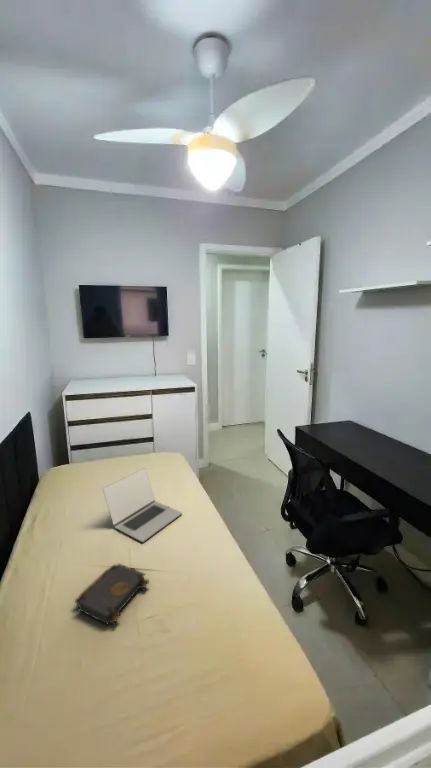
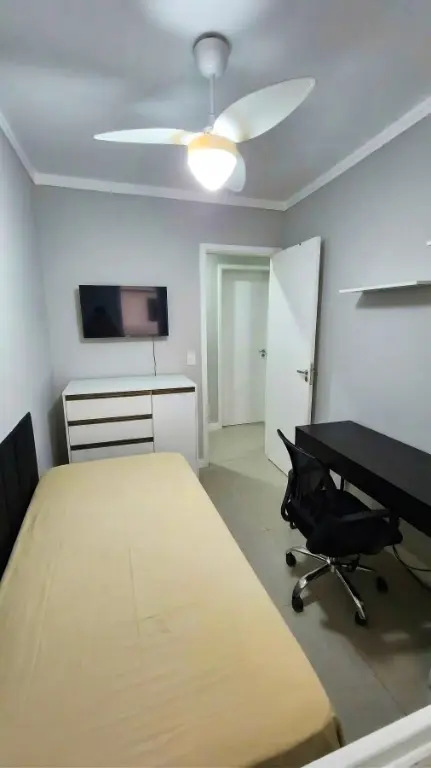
- laptop (143, 501)
- book (113, 590)
